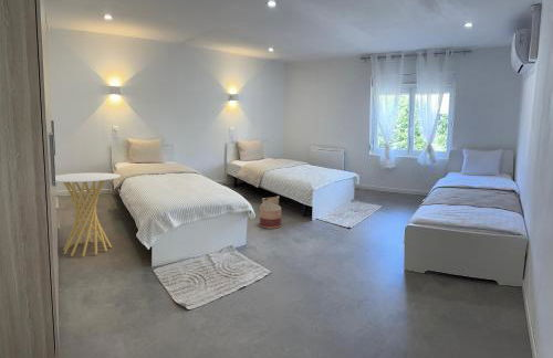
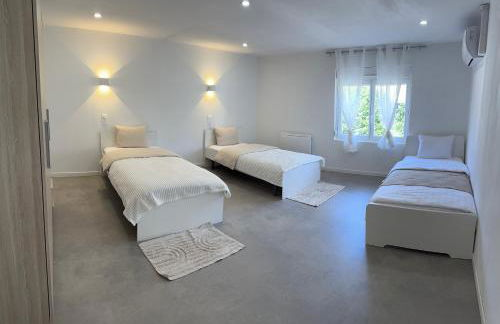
- side table (85, 213)
- basket (270, 211)
